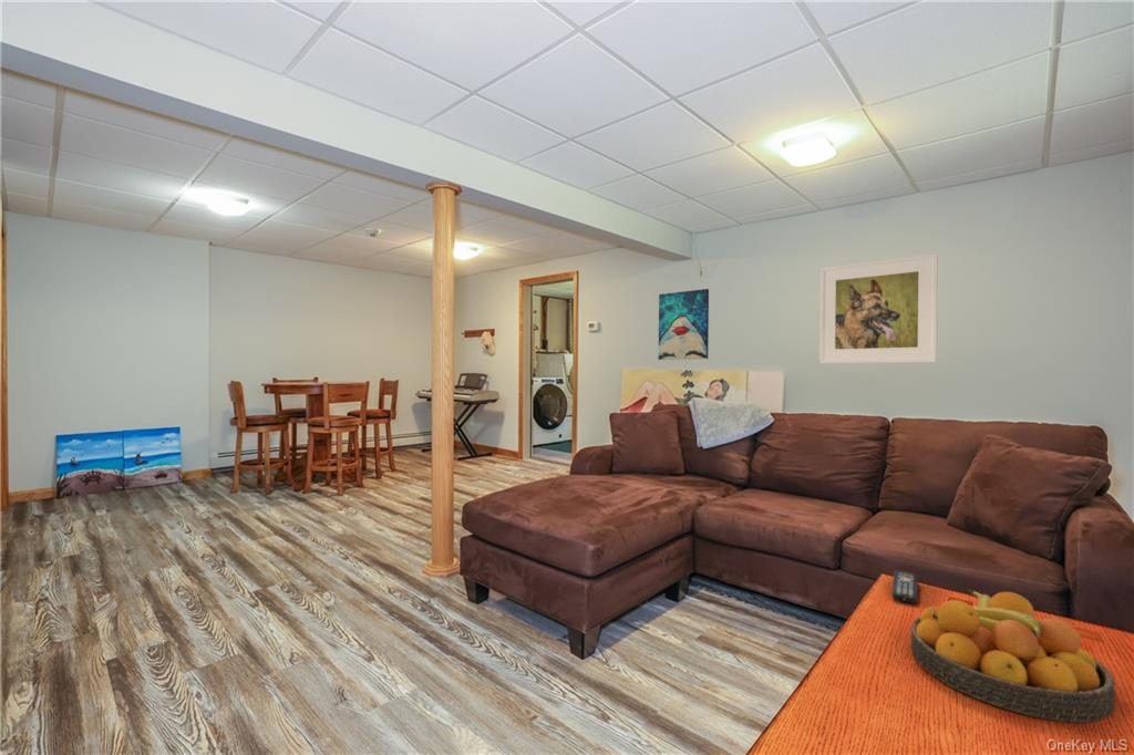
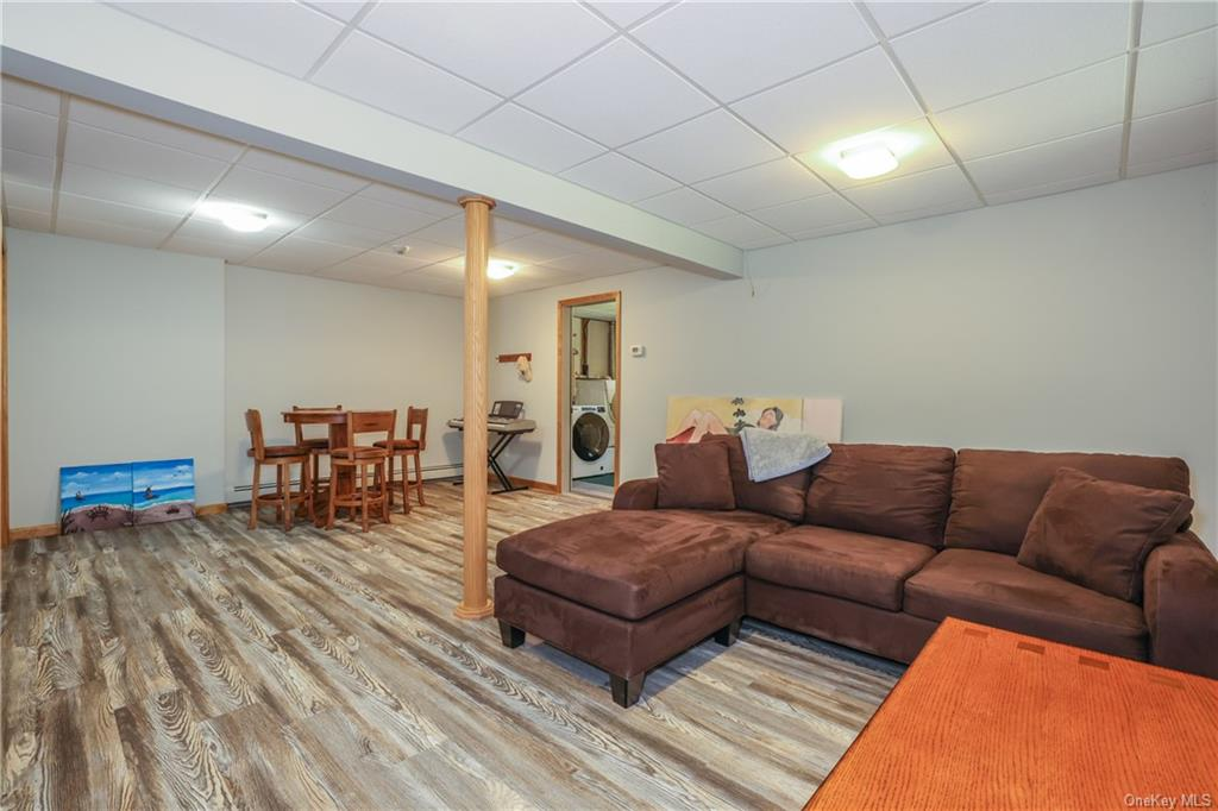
- remote control (905, 585)
- fruit bowl (1002, 638)
- wall art (682, 325)
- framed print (875, 312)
